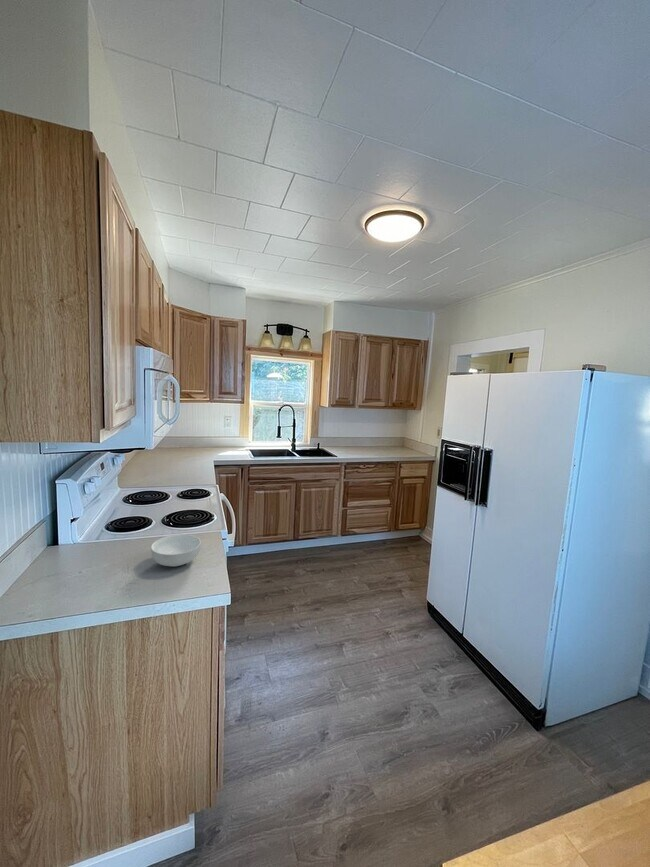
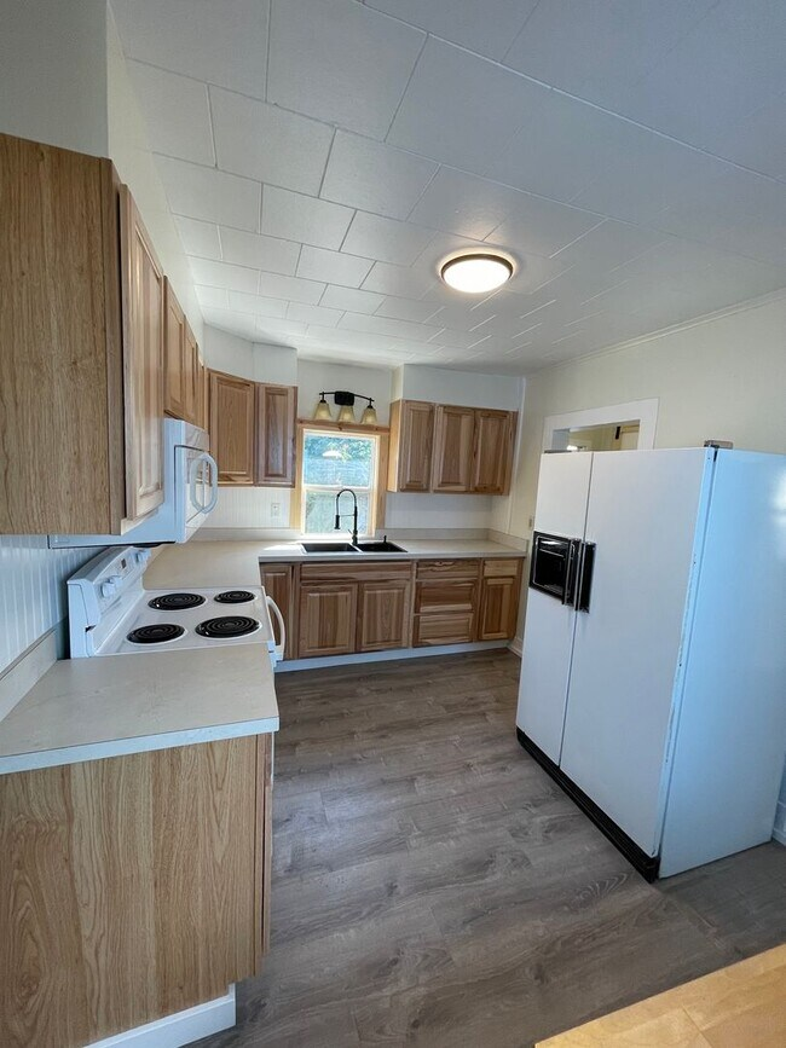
- cereal bowl (176, 552)
